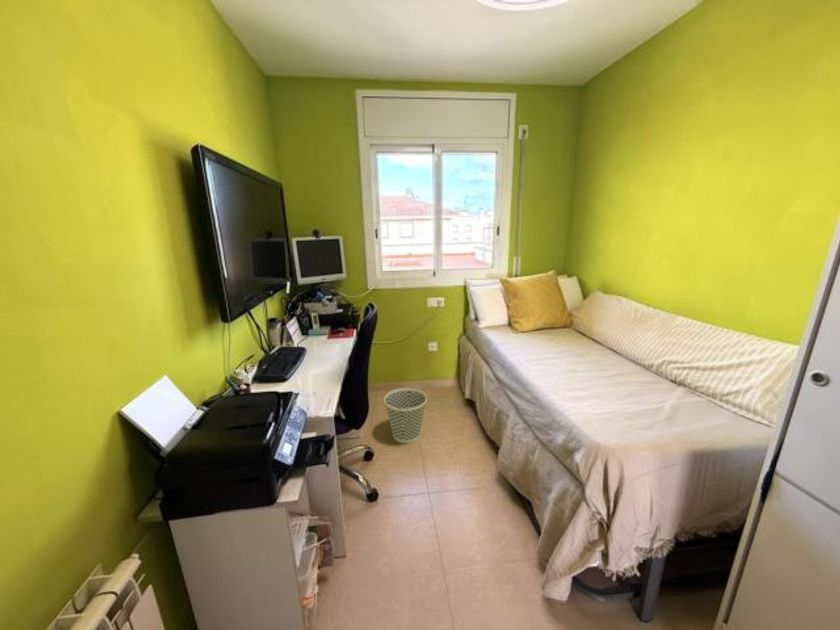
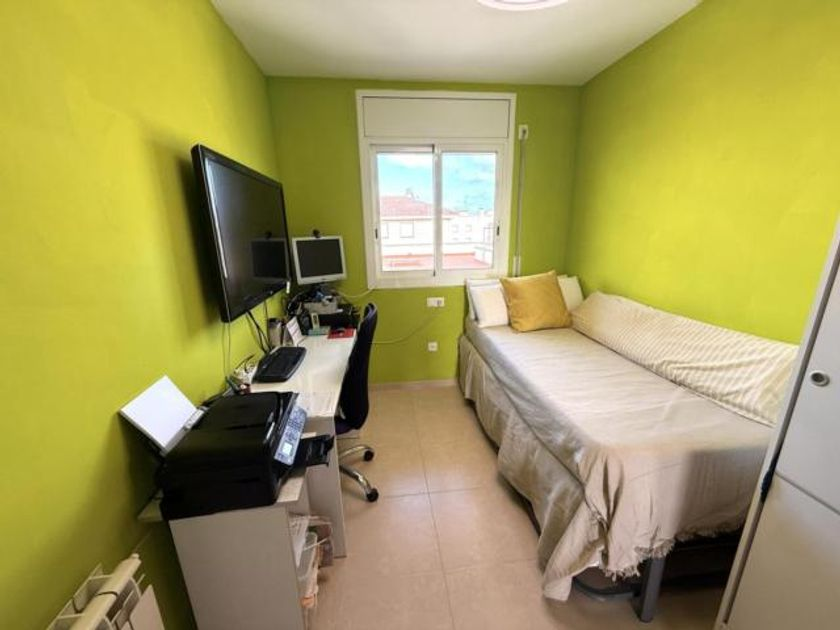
- wastebasket (406, 416)
